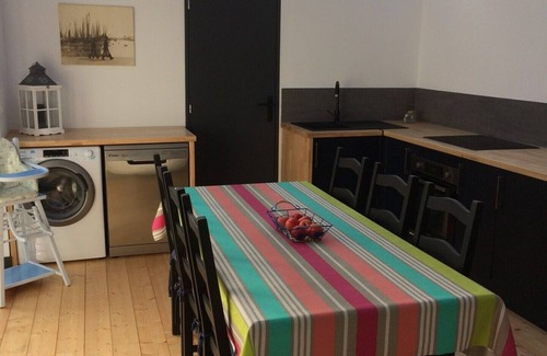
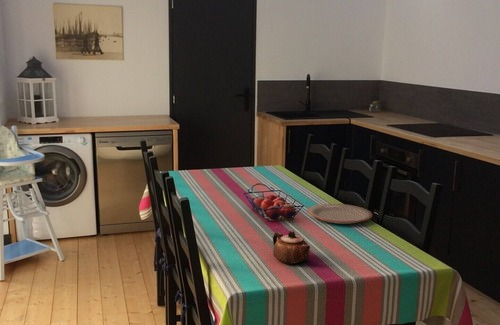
+ plate (339, 214)
+ teapot (291, 244)
